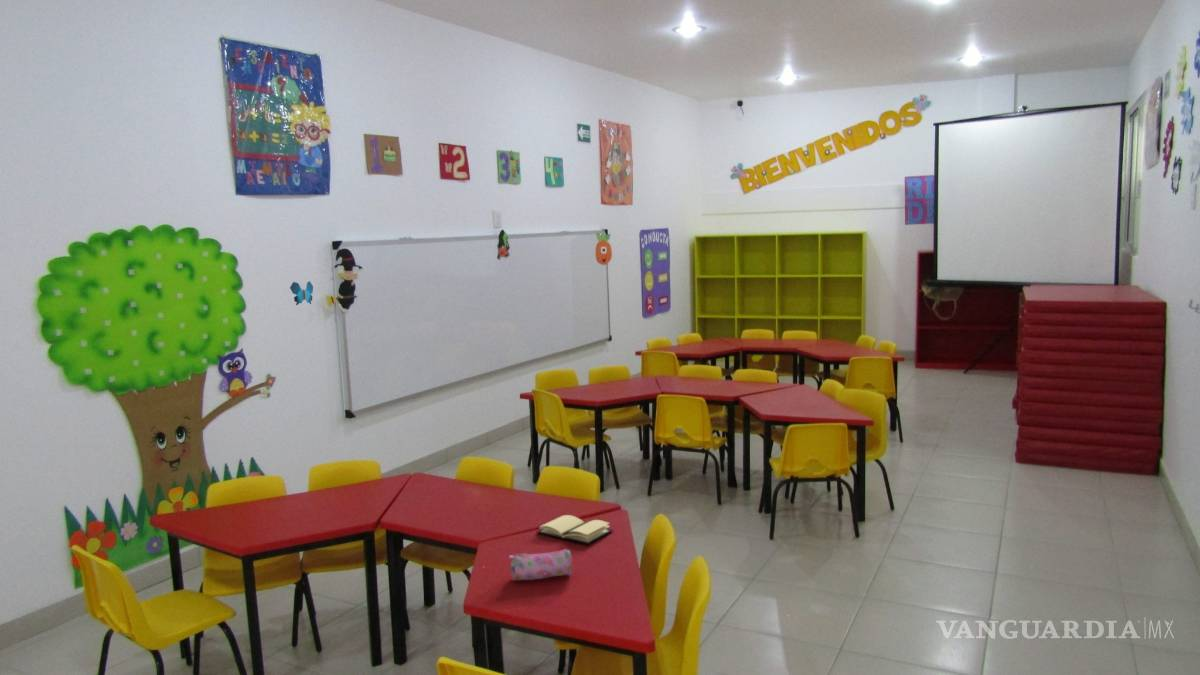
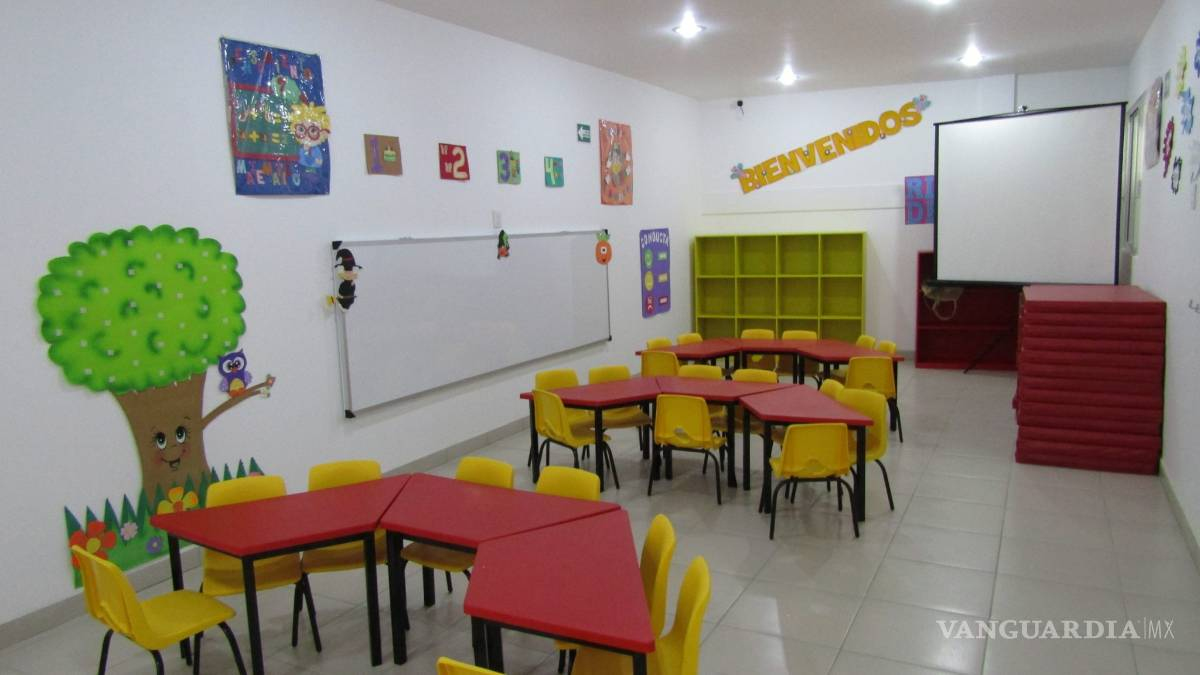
- book (575, 527)
- pencil case (540, 564)
- decorative butterfly (303, 293)
